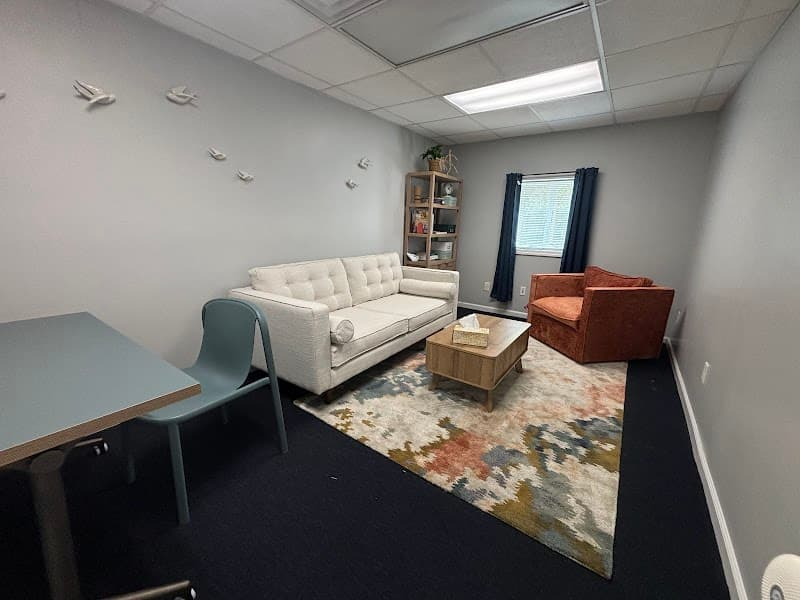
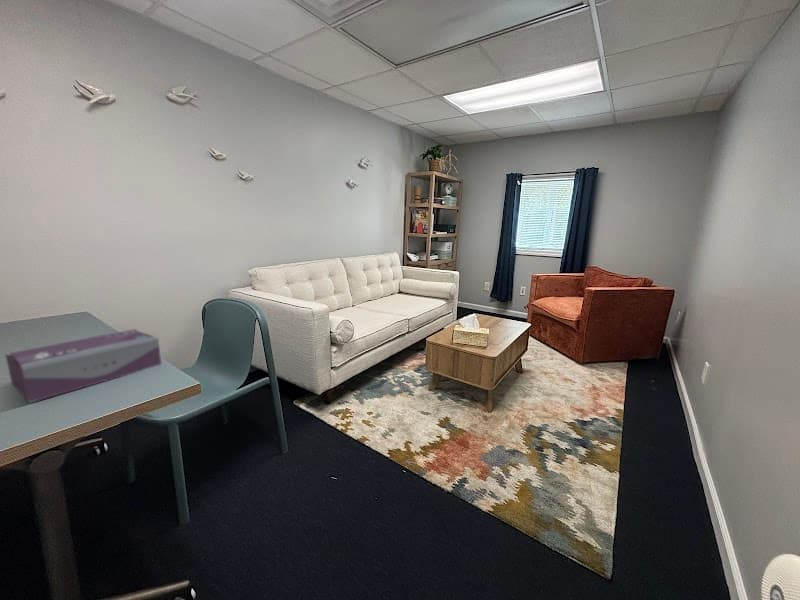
+ tissue box (90, 359)
